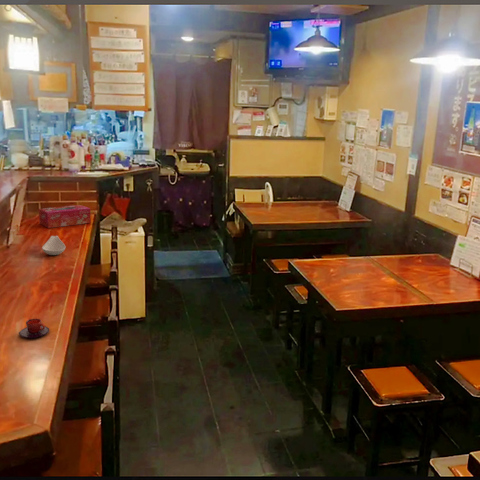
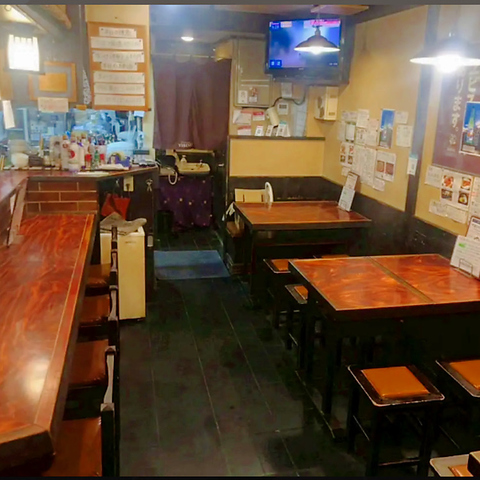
- spoon rest (54, 244)
- teacup (34, 327)
- tissue box (65, 215)
